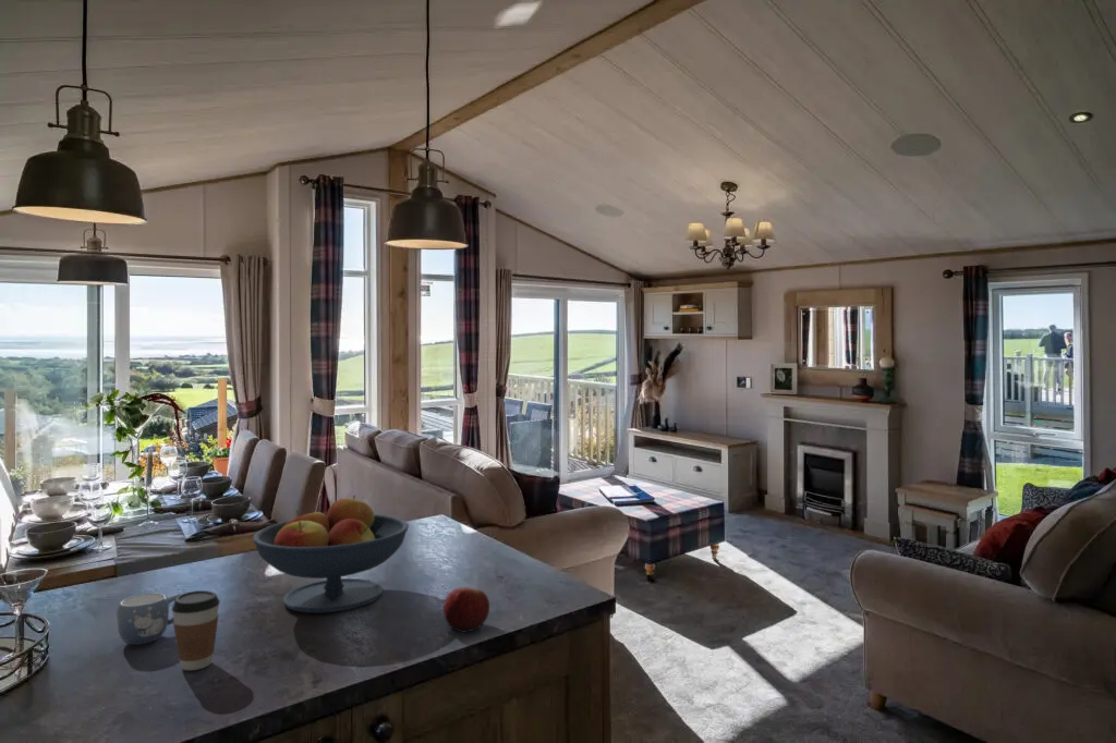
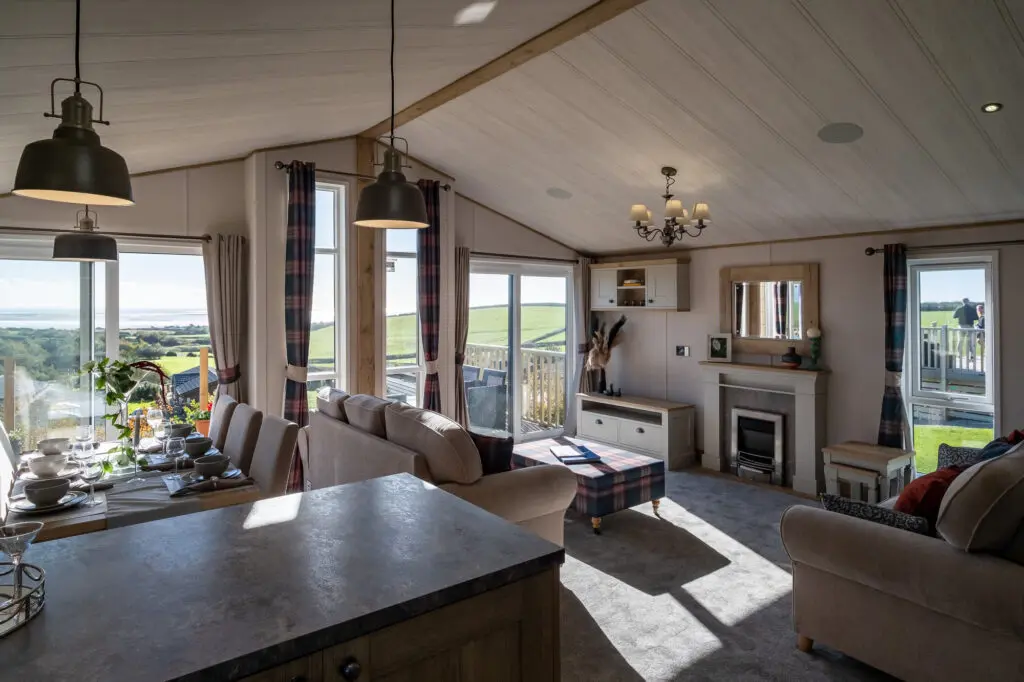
- fruit bowl (333, 550)
- mug (154, 617)
- apple (466, 606)
- coffee cup (196, 630)
